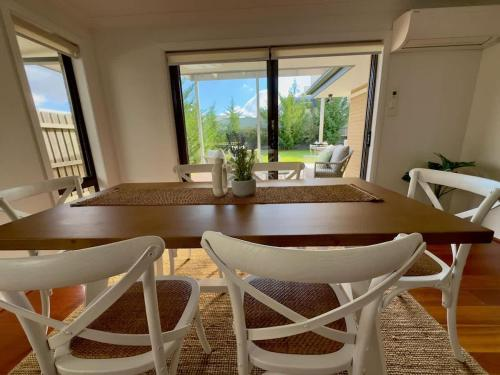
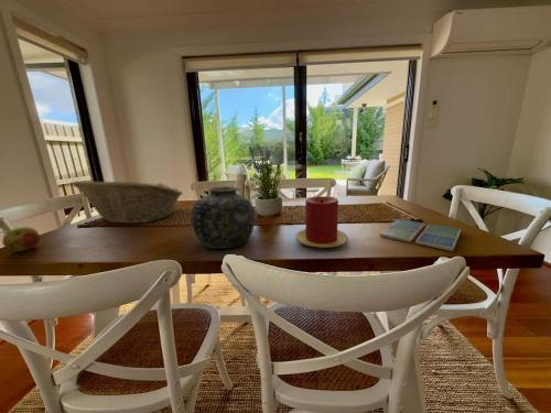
+ apple (22, 239)
+ fruit basket (132, 196)
+ vase (224, 215)
+ candle (321, 220)
+ drink coaster (421, 233)
